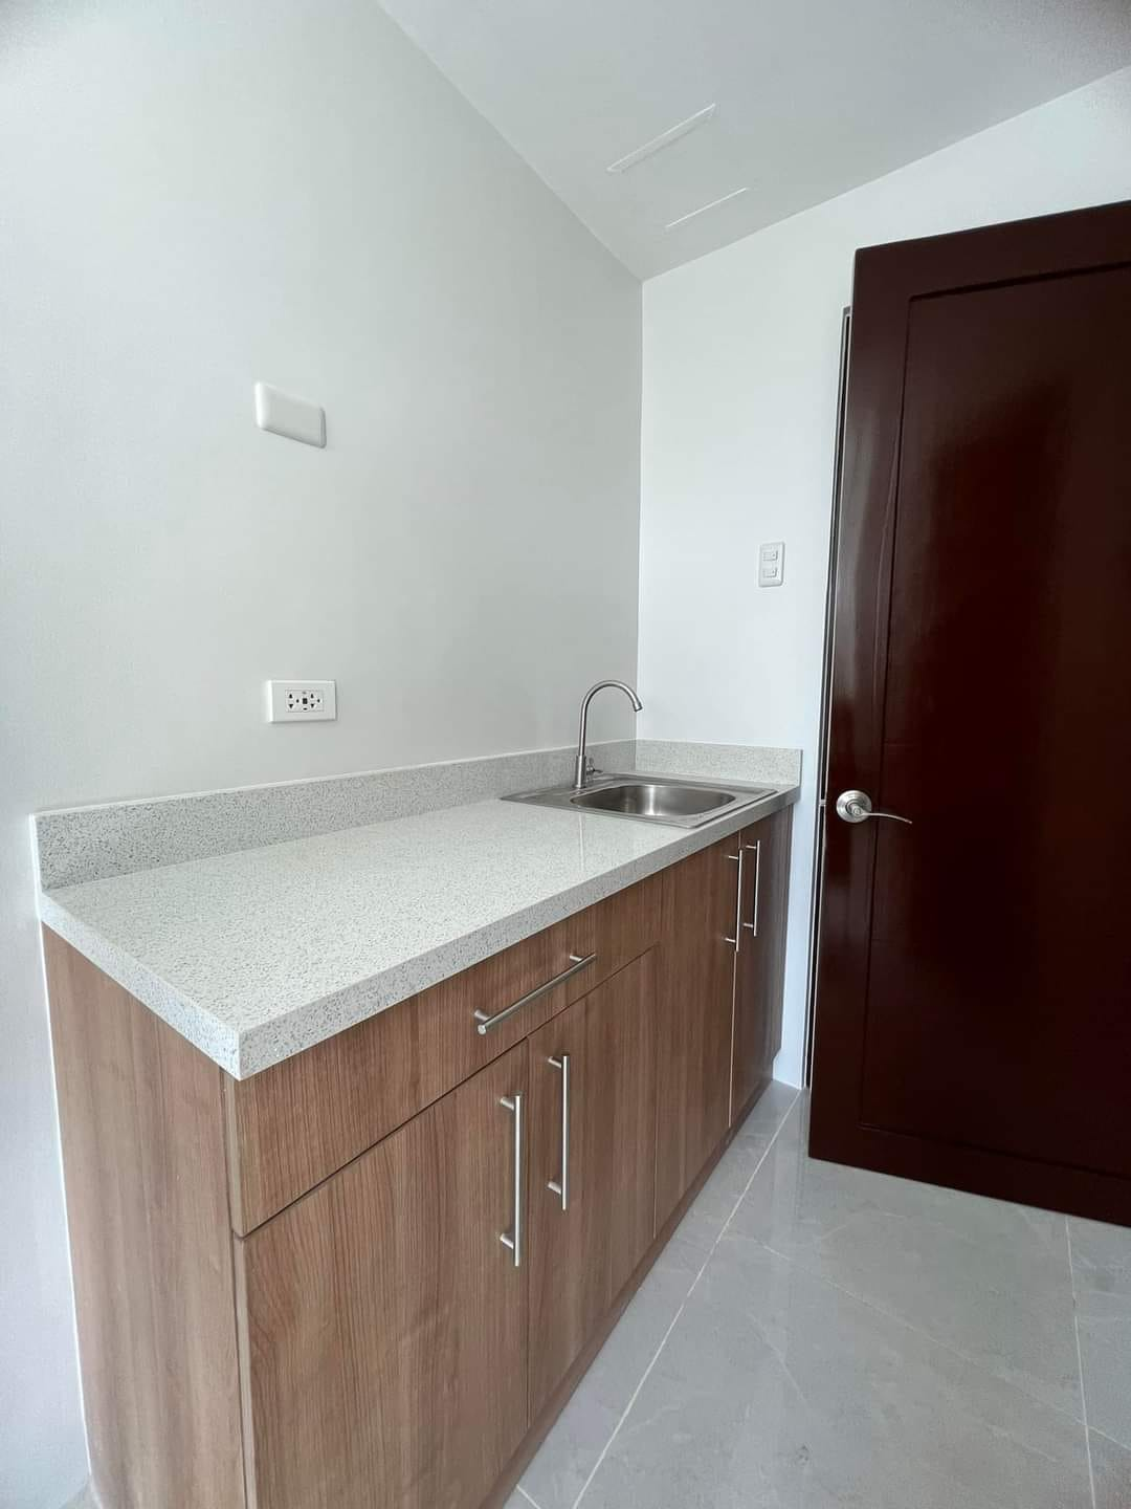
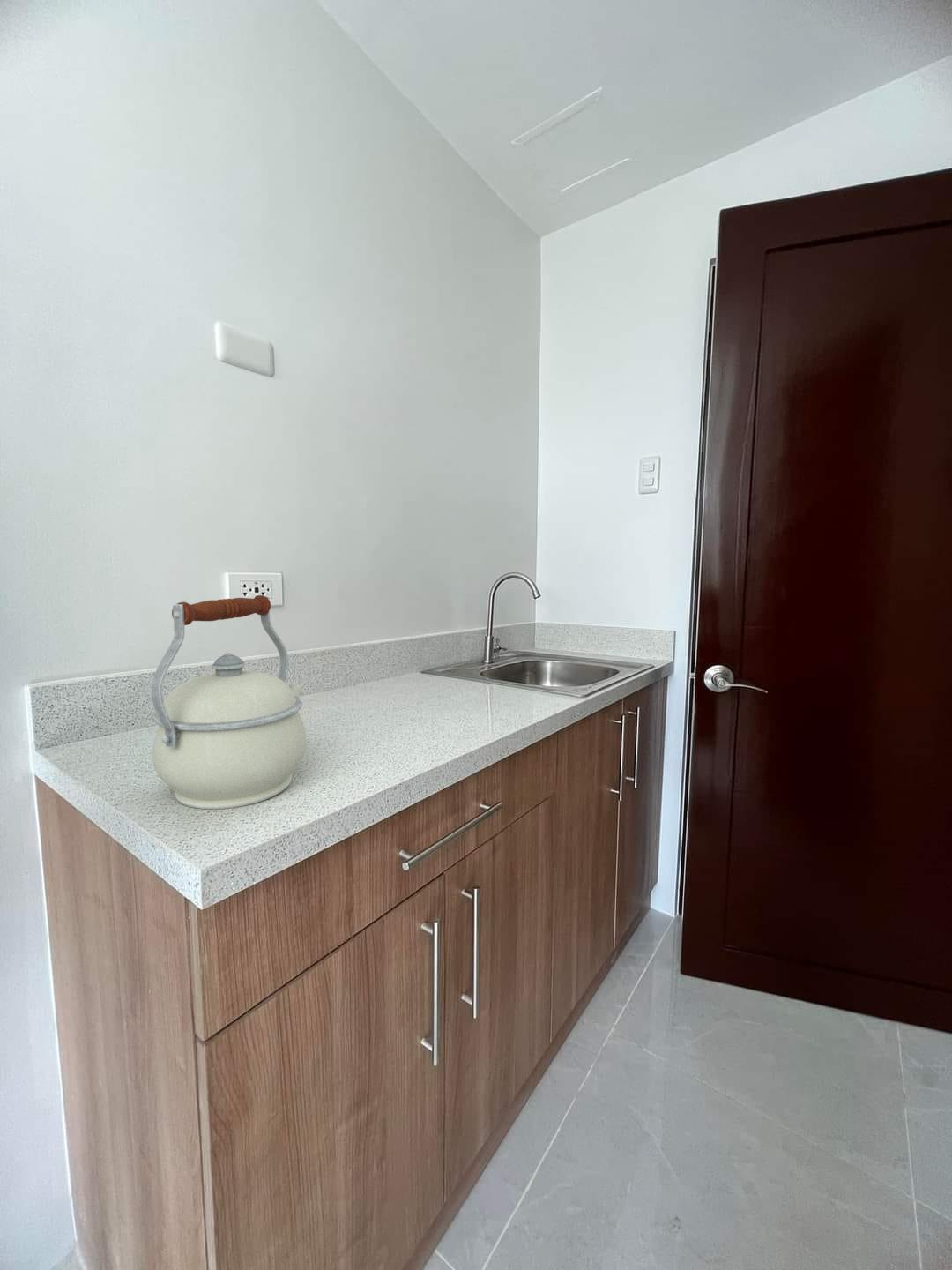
+ kettle (239, 691)
